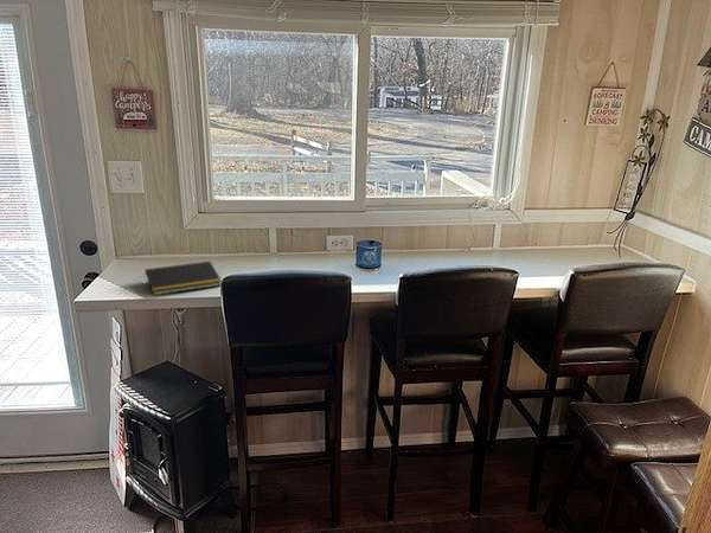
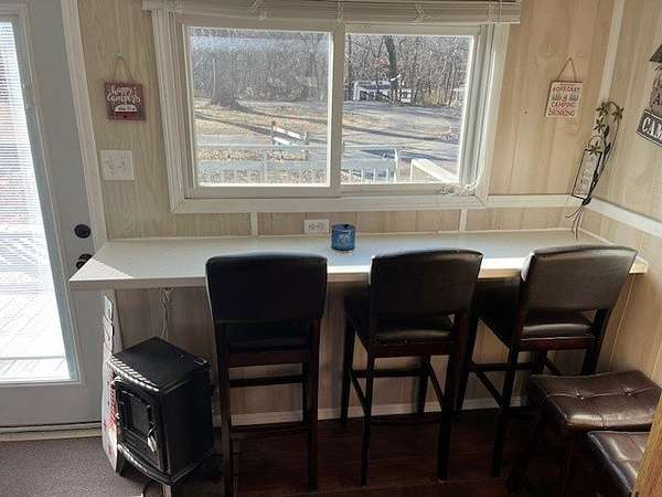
- notepad (184, 277)
